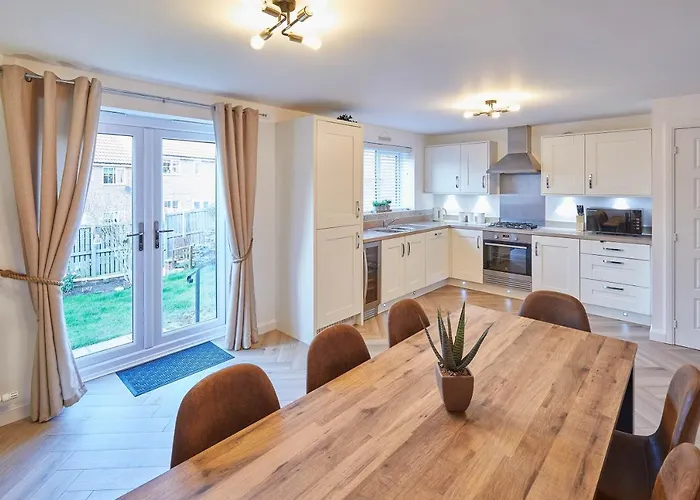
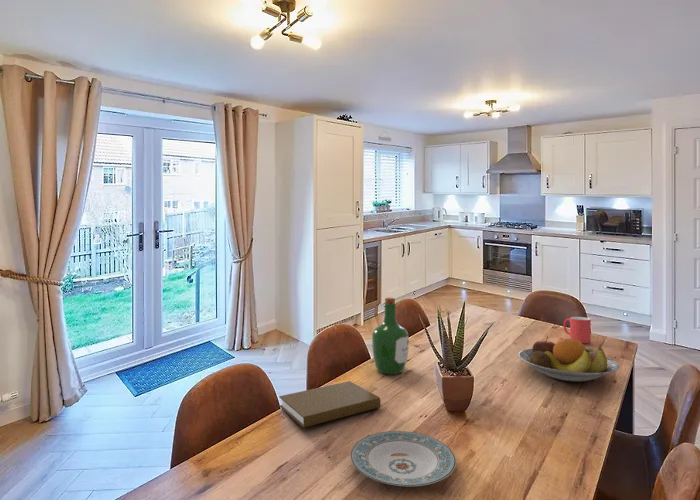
+ mug (576, 329)
+ fruit bowl (566, 355)
+ plate (402, 461)
+ book (329, 402)
+ wine bottle (390, 333)
